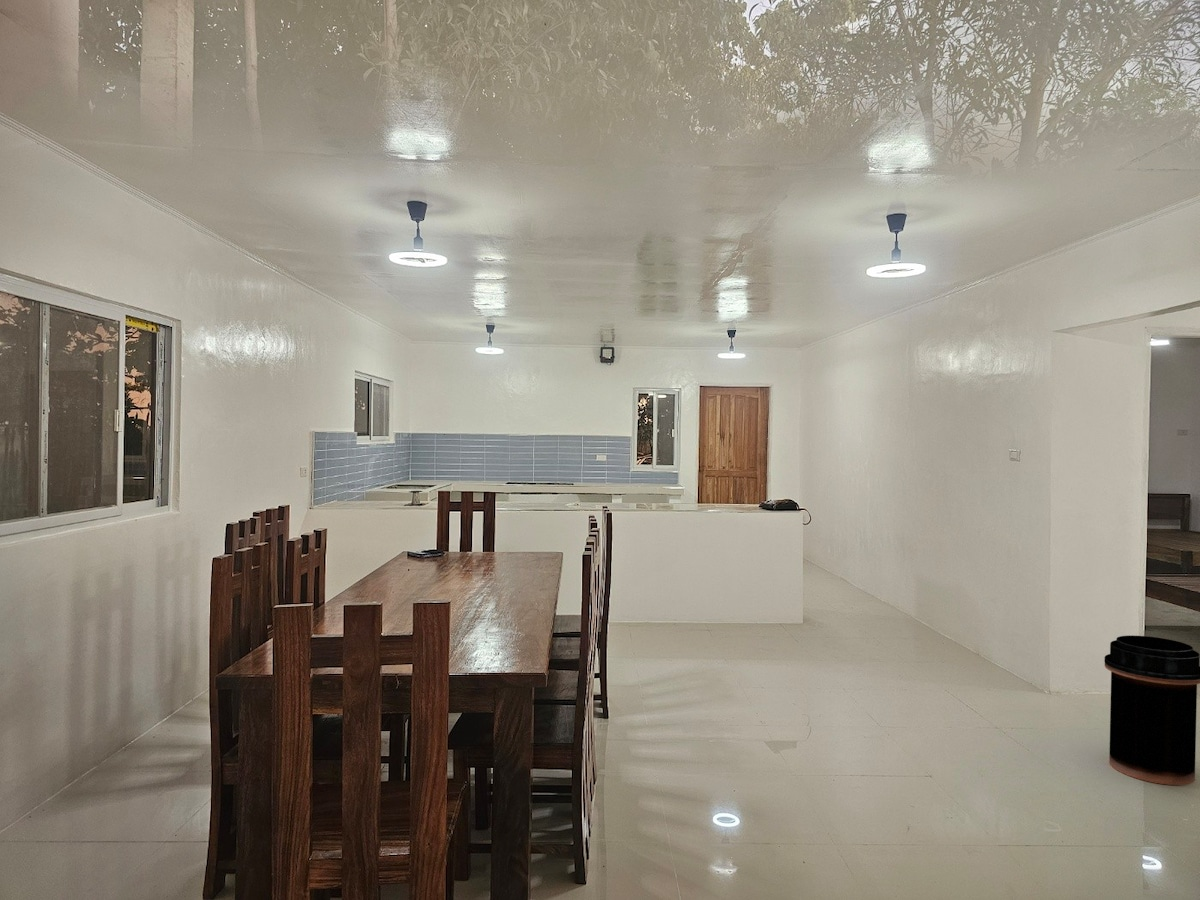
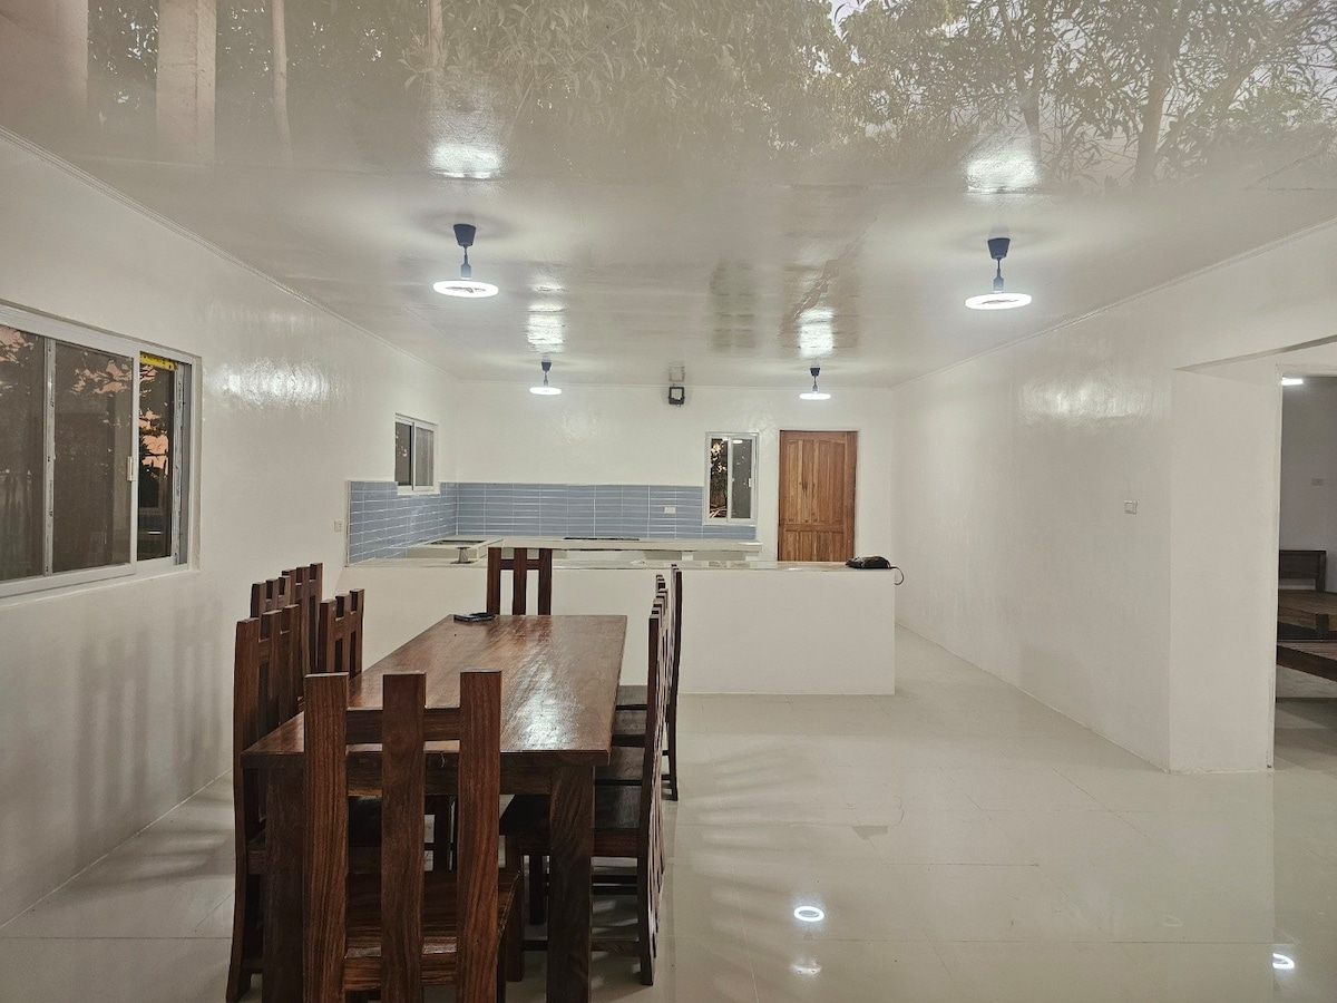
- trash can (1152, 706)
